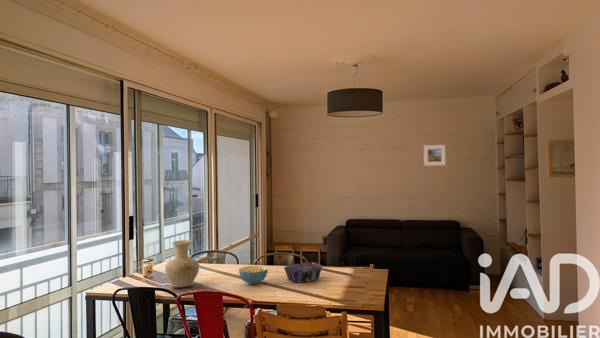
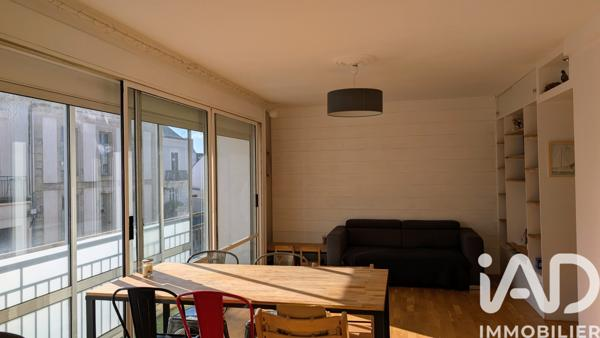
- vase (182, 263)
- cereal bowl (253, 276)
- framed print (434, 155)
- decorative bowl (303, 273)
